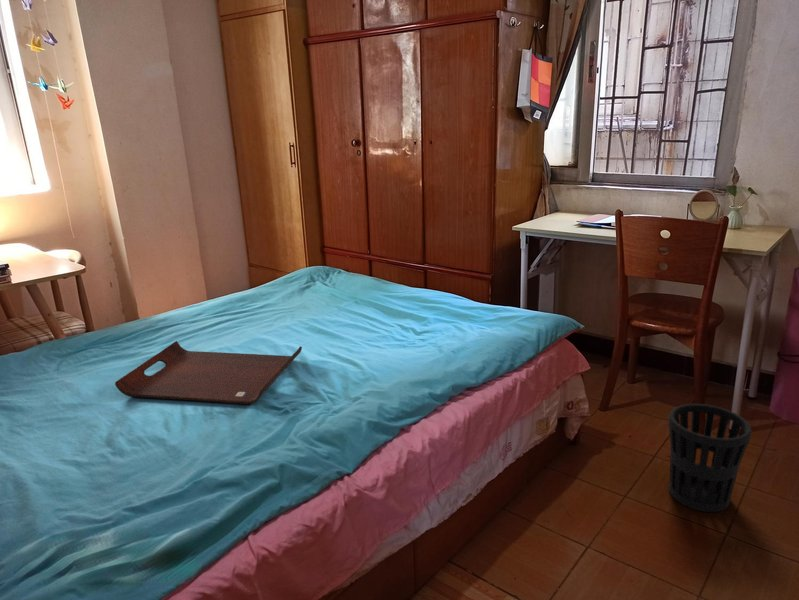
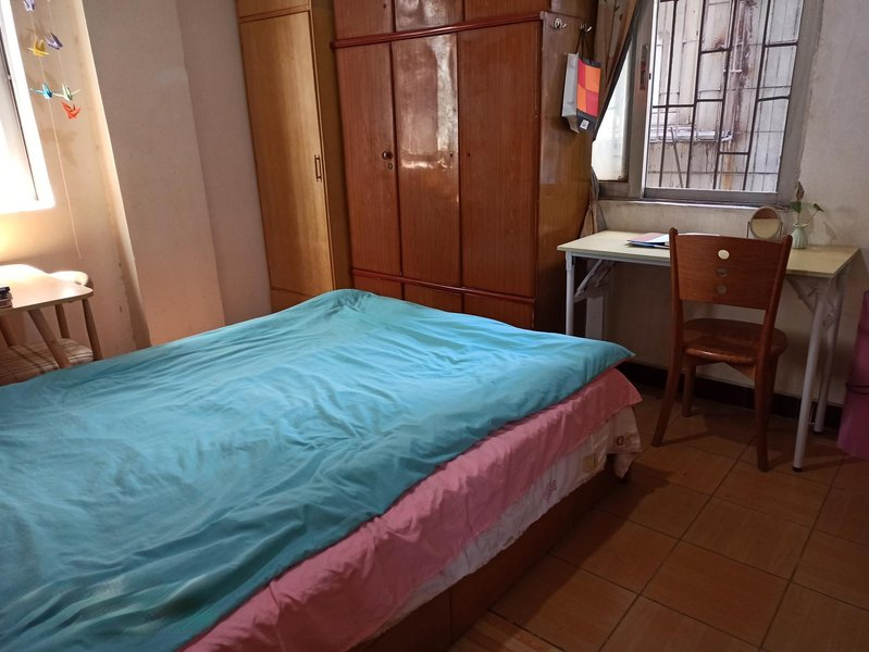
- wastebasket (703, 458)
- serving tray (214, 369)
